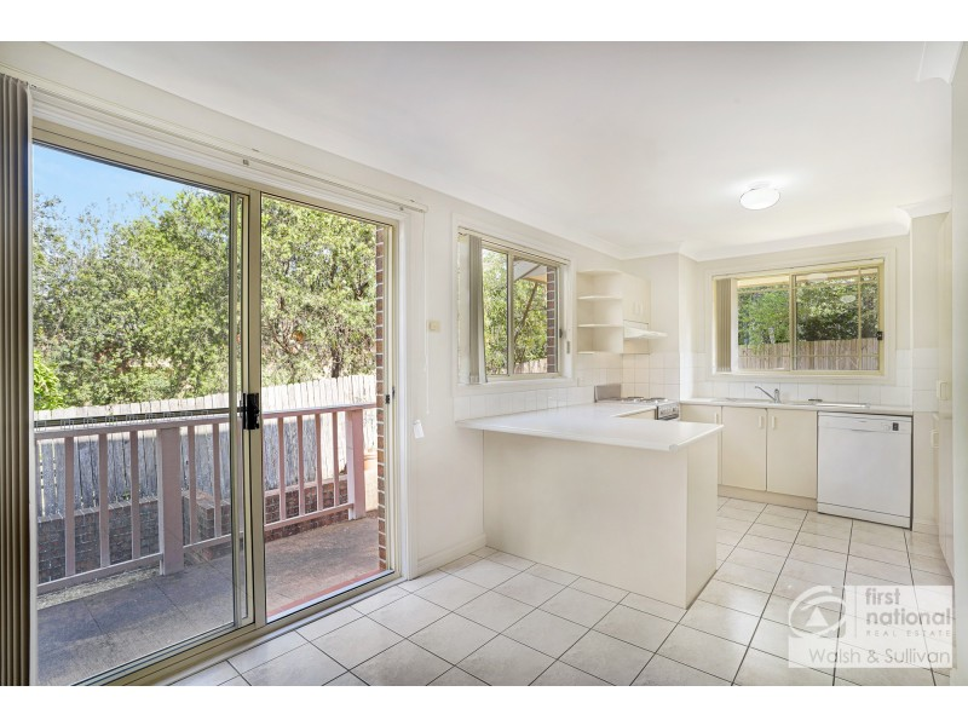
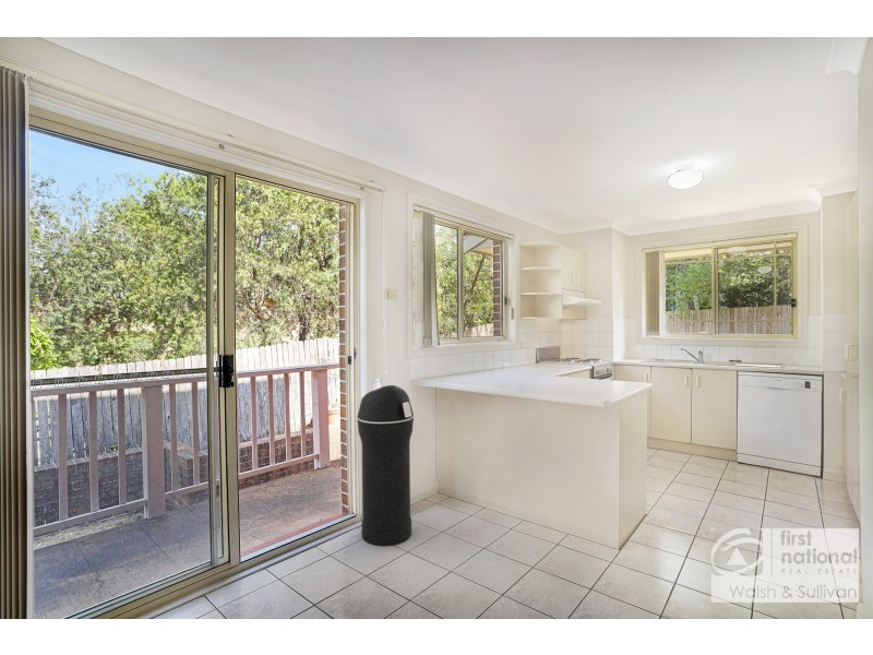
+ trash can (387, 460)
